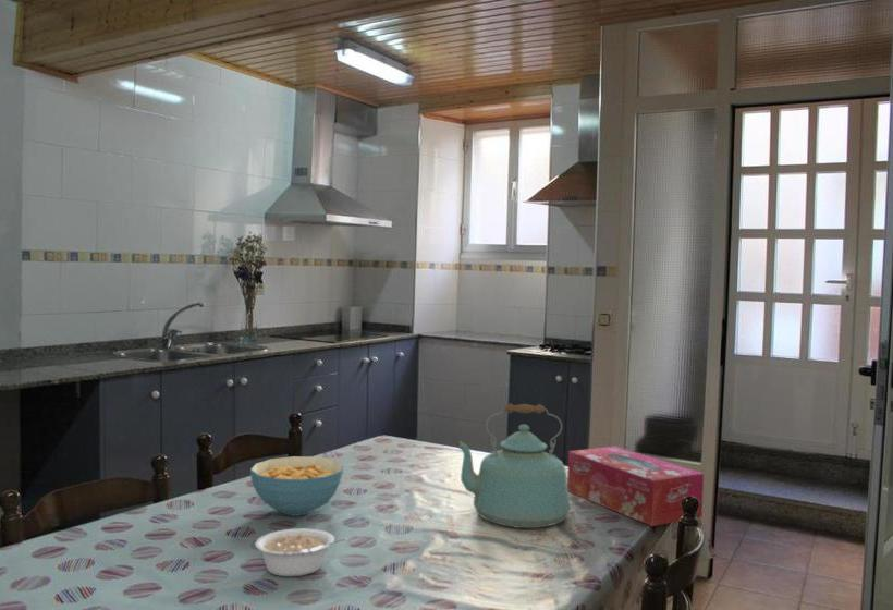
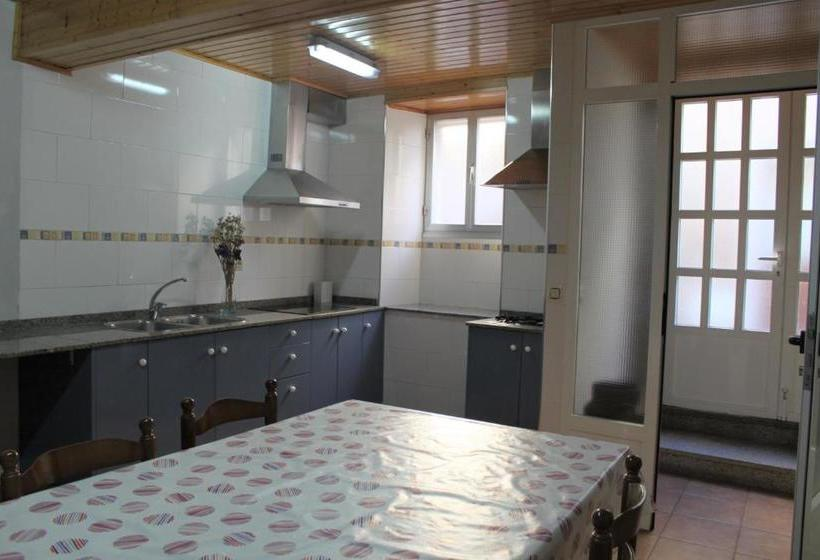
- kettle (513, 460)
- legume (297, 550)
- cereal bowl (296, 489)
- tissue box (632, 483)
